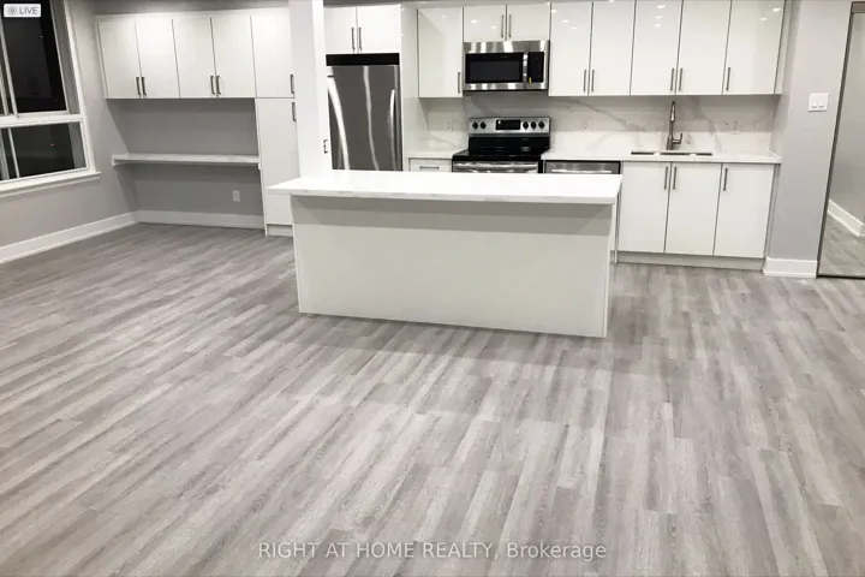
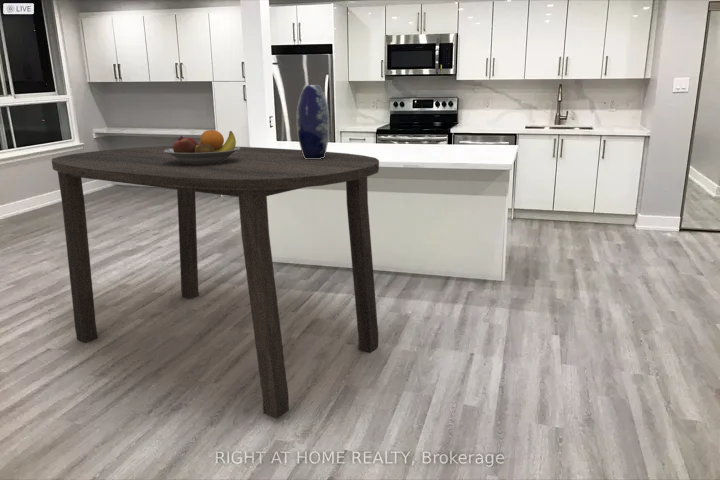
+ vase (313, 121)
+ fruit bowl (202, 145)
+ dining table (196, 254)
